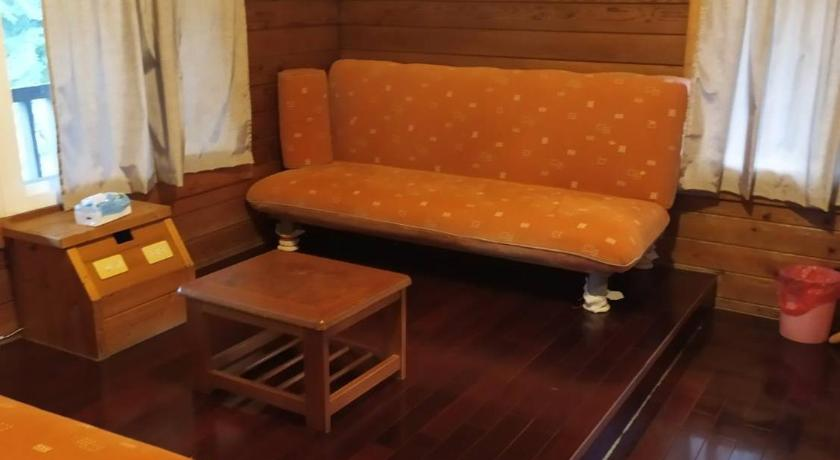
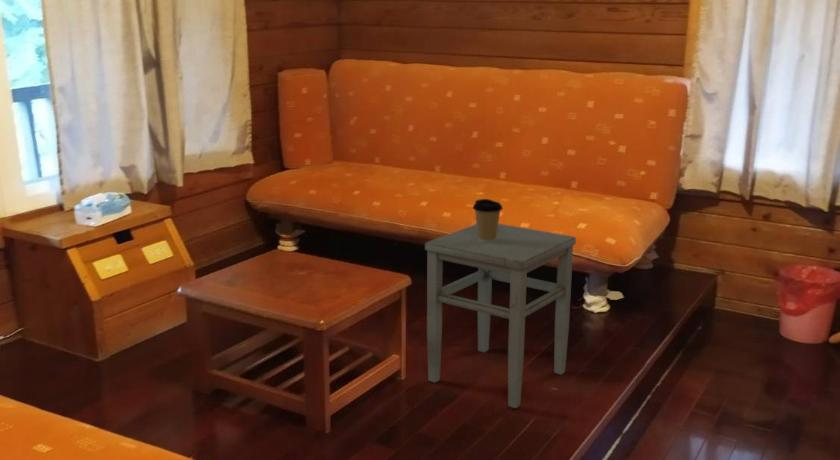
+ stool (499, 309)
+ coffee cup (487, 220)
